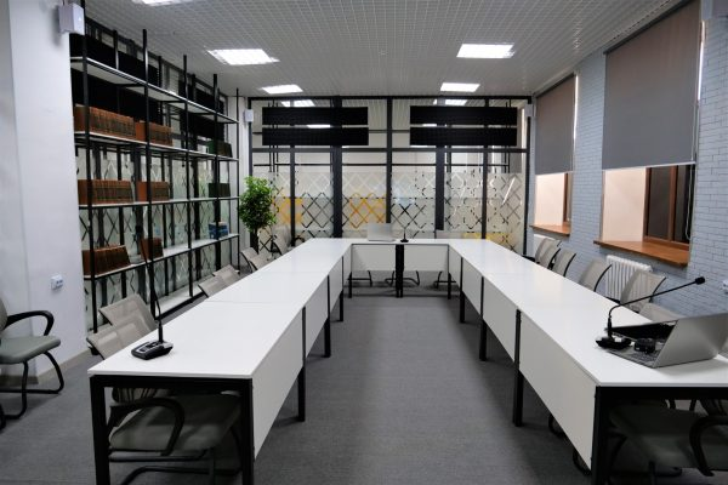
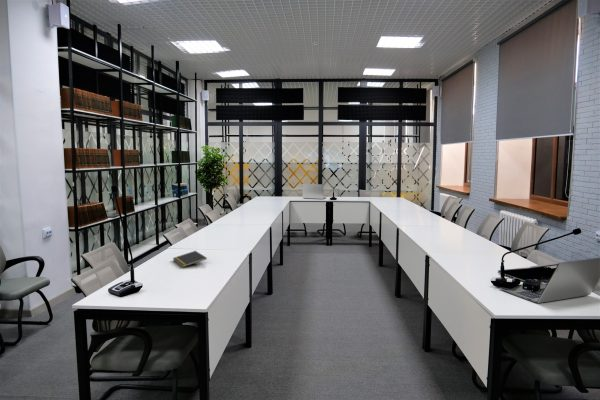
+ notepad (189, 258)
